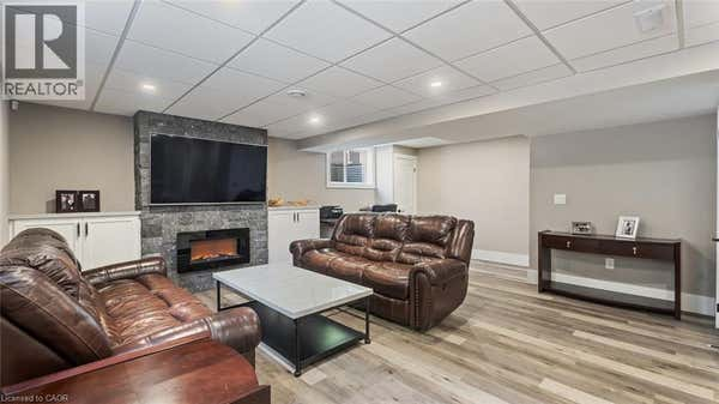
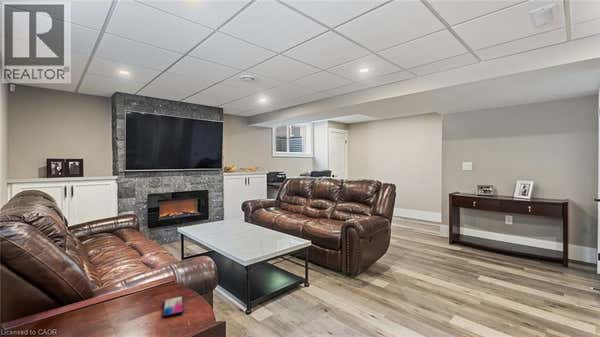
+ smartphone (173, 306)
